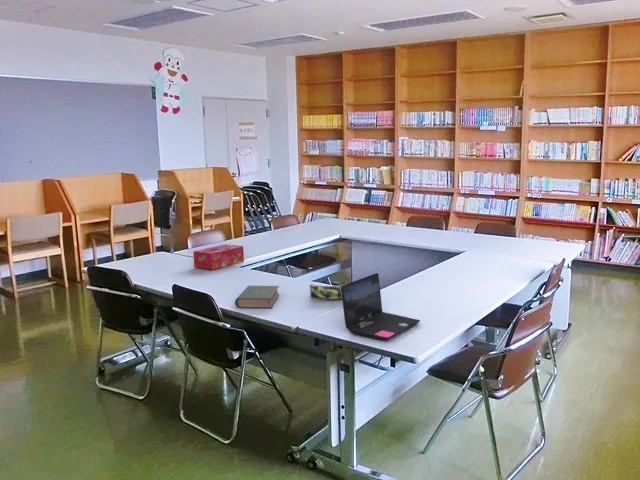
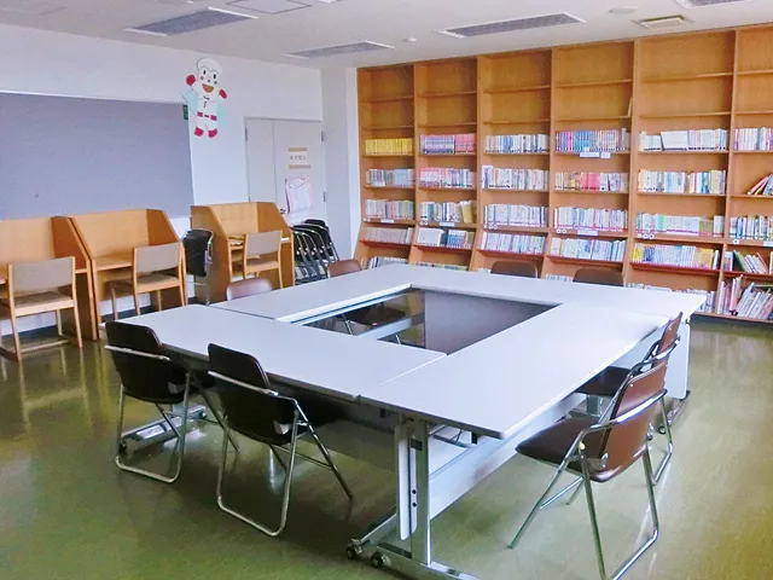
- pencil case (330, 291)
- book (258, 296)
- laptop (381, 305)
- tissue box (219, 256)
